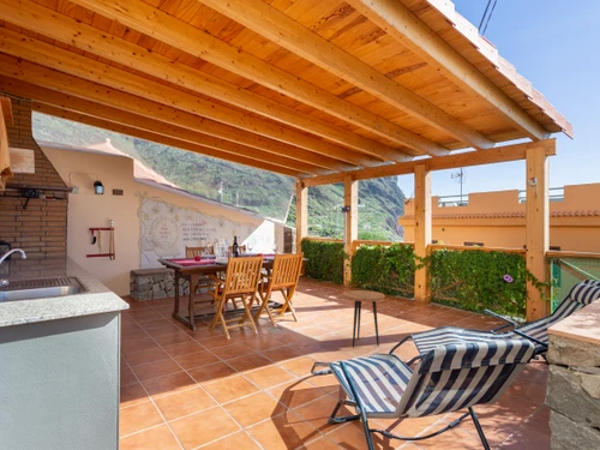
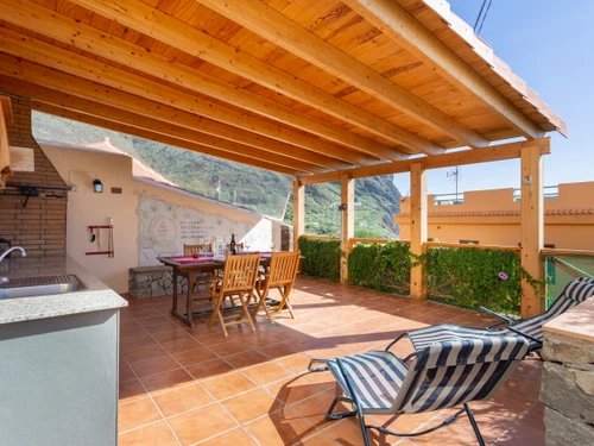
- side table (359, 318)
